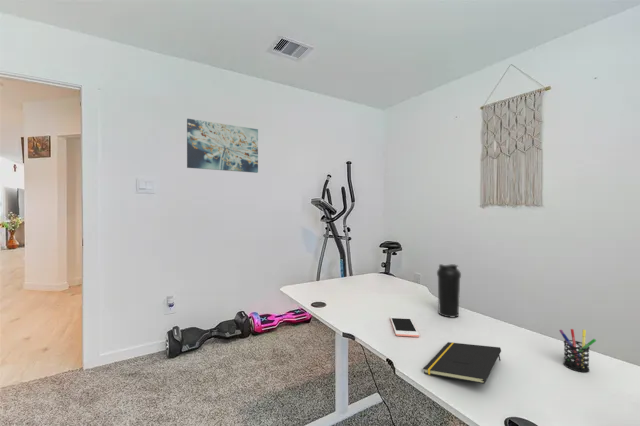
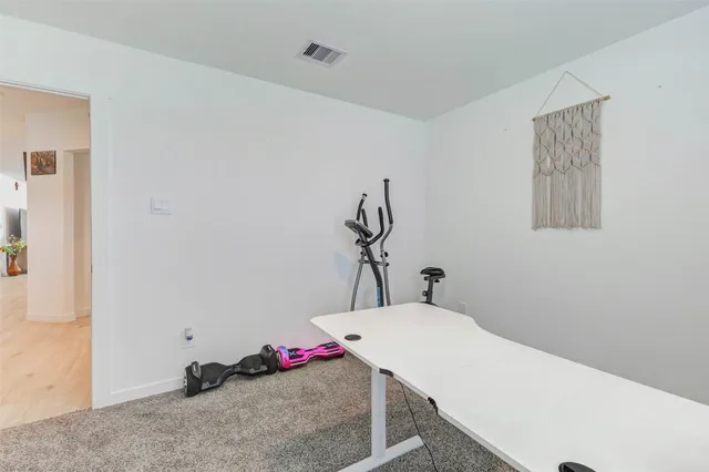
- water bottle (448, 289)
- notepad (463, 359)
- pen holder (578, 348)
- cell phone (403, 325)
- wall art (224, 147)
